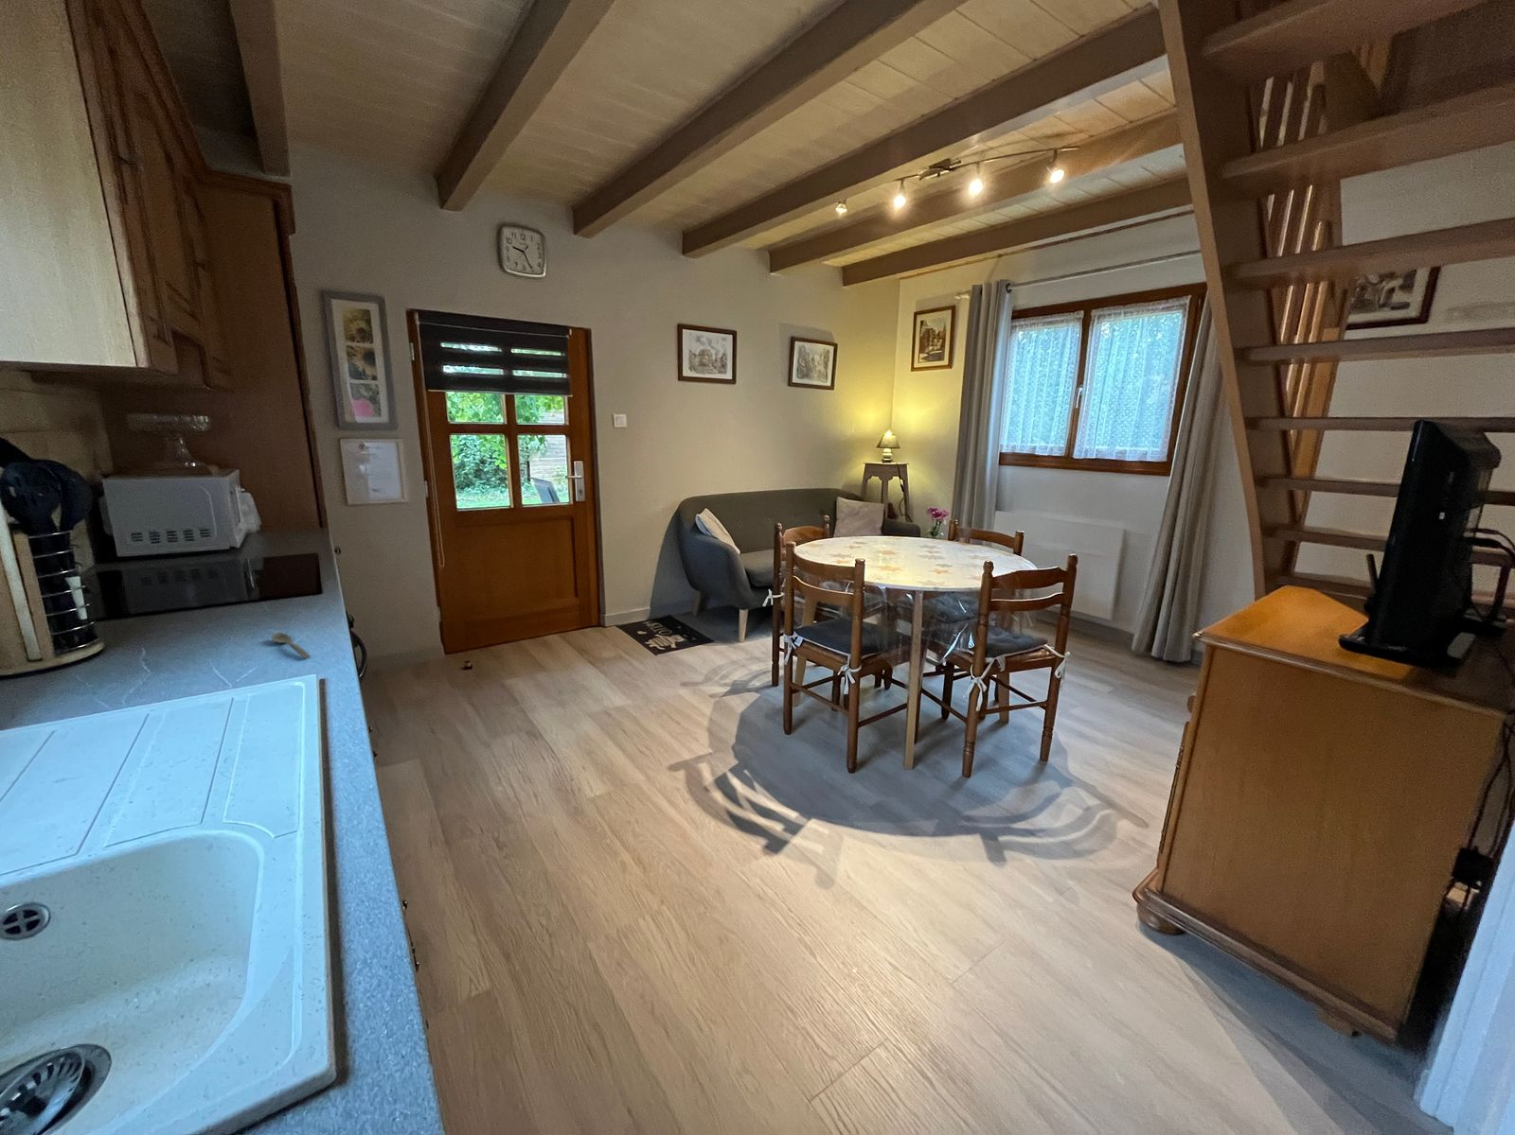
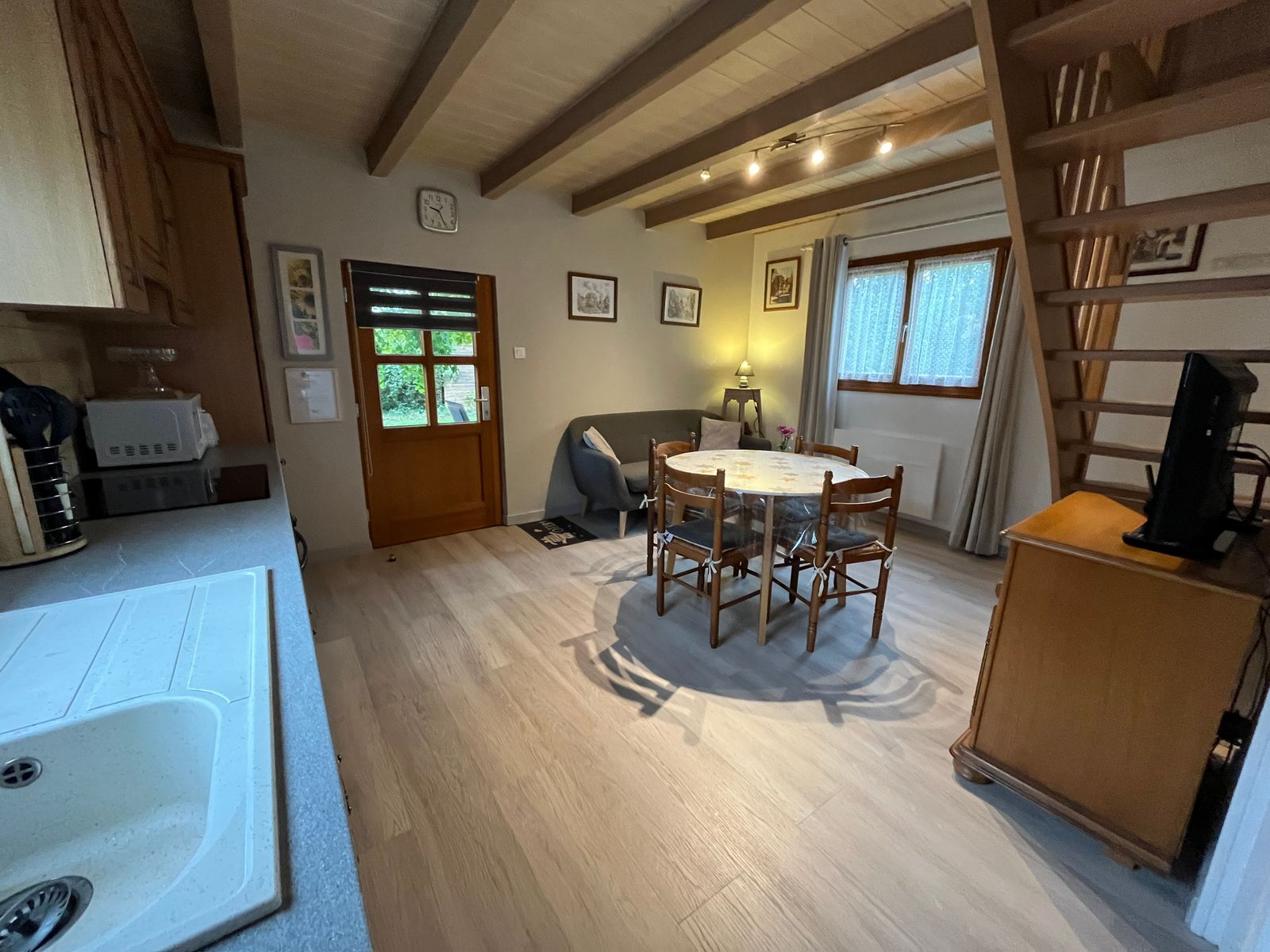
- spoon (291, 644)
